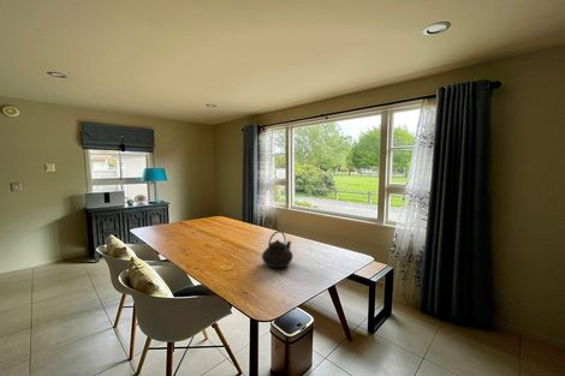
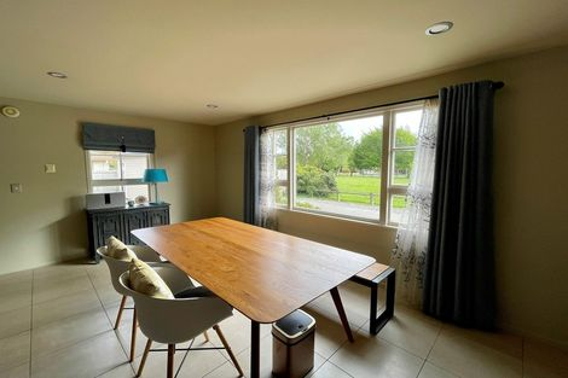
- teapot (279, 246)
